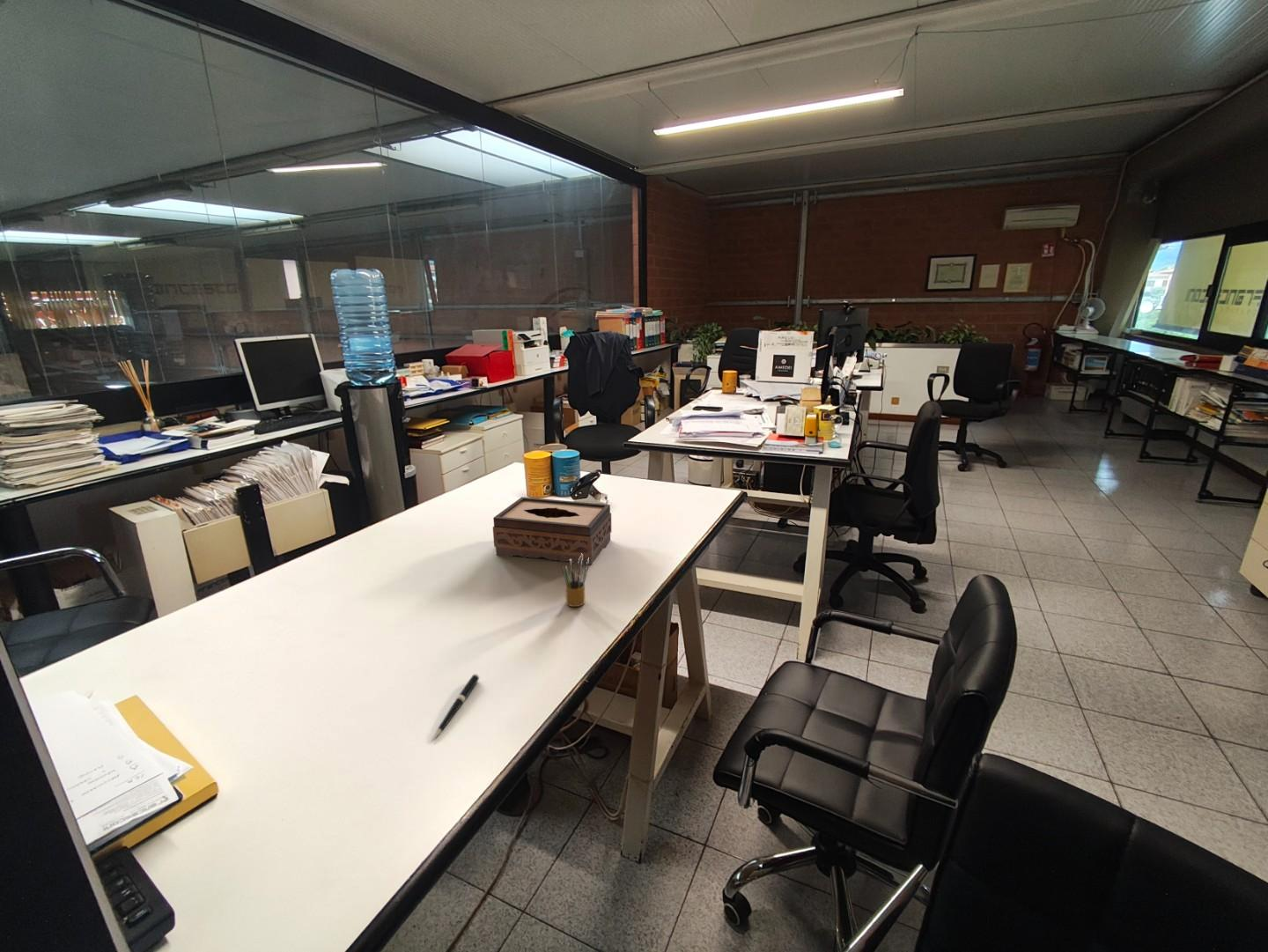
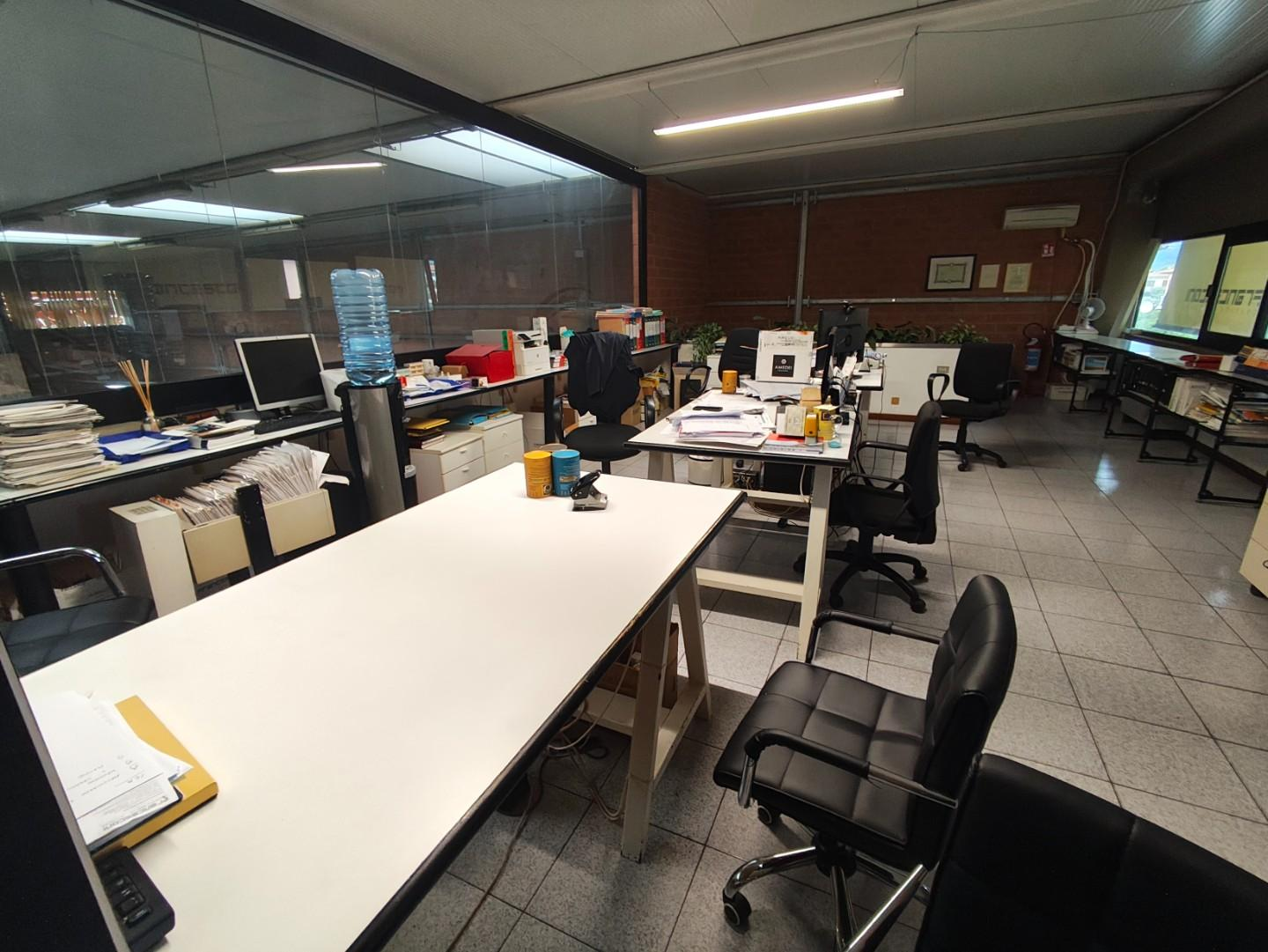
- pencil box (575, 581)
- pen (455, 705)
- tissue box (554, 529)
